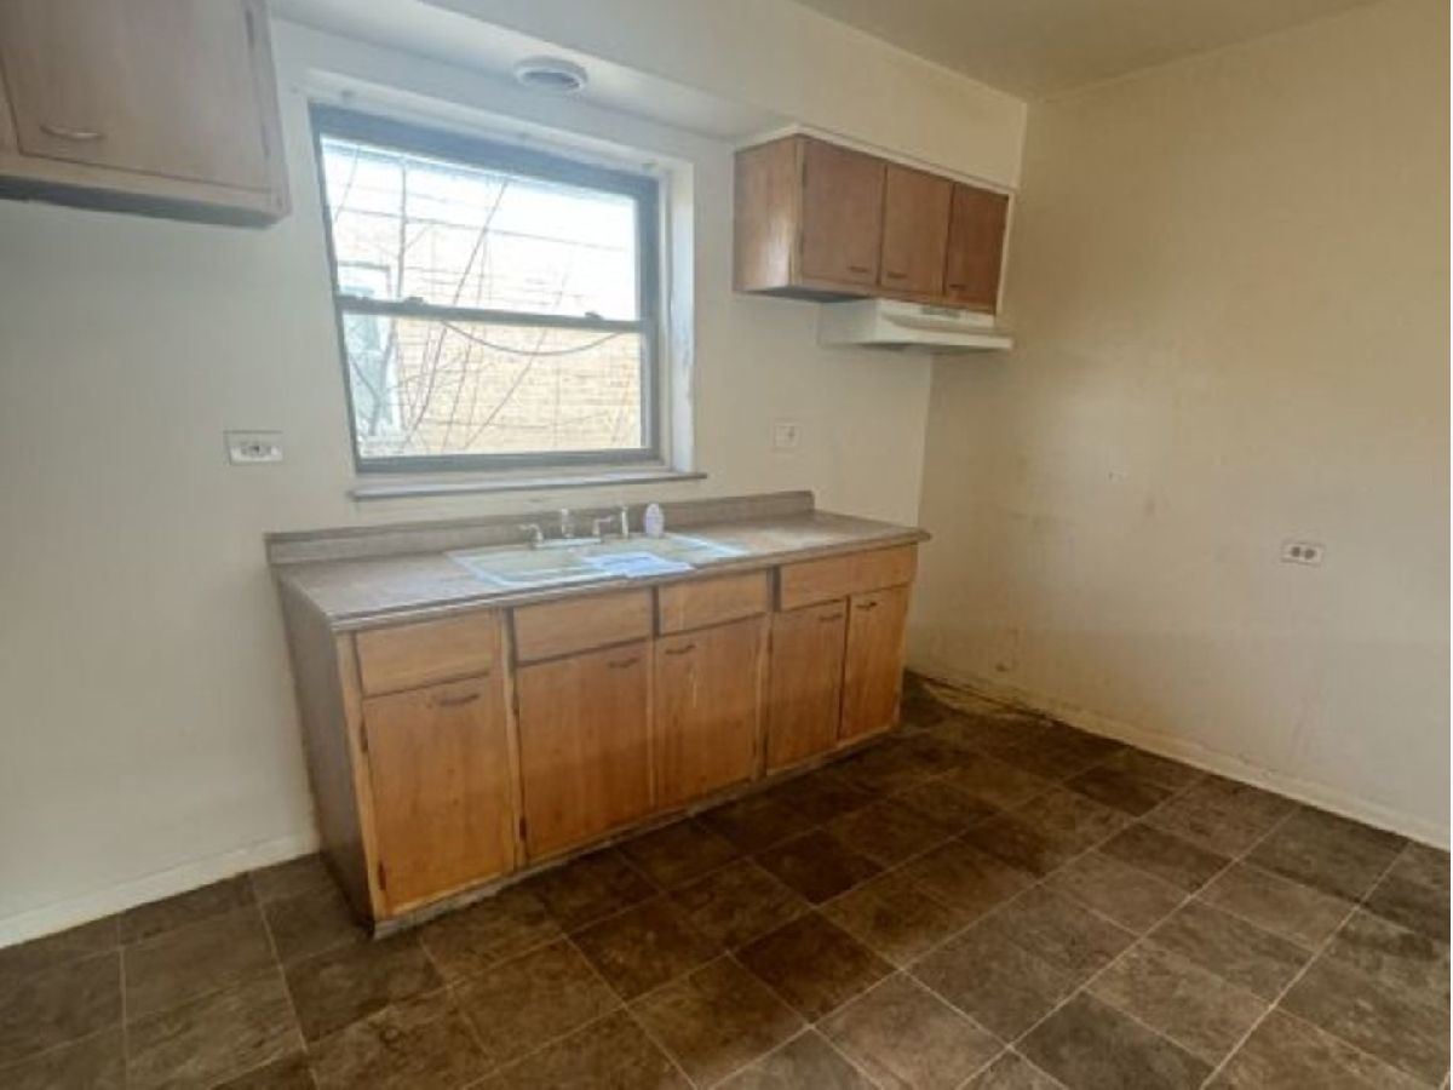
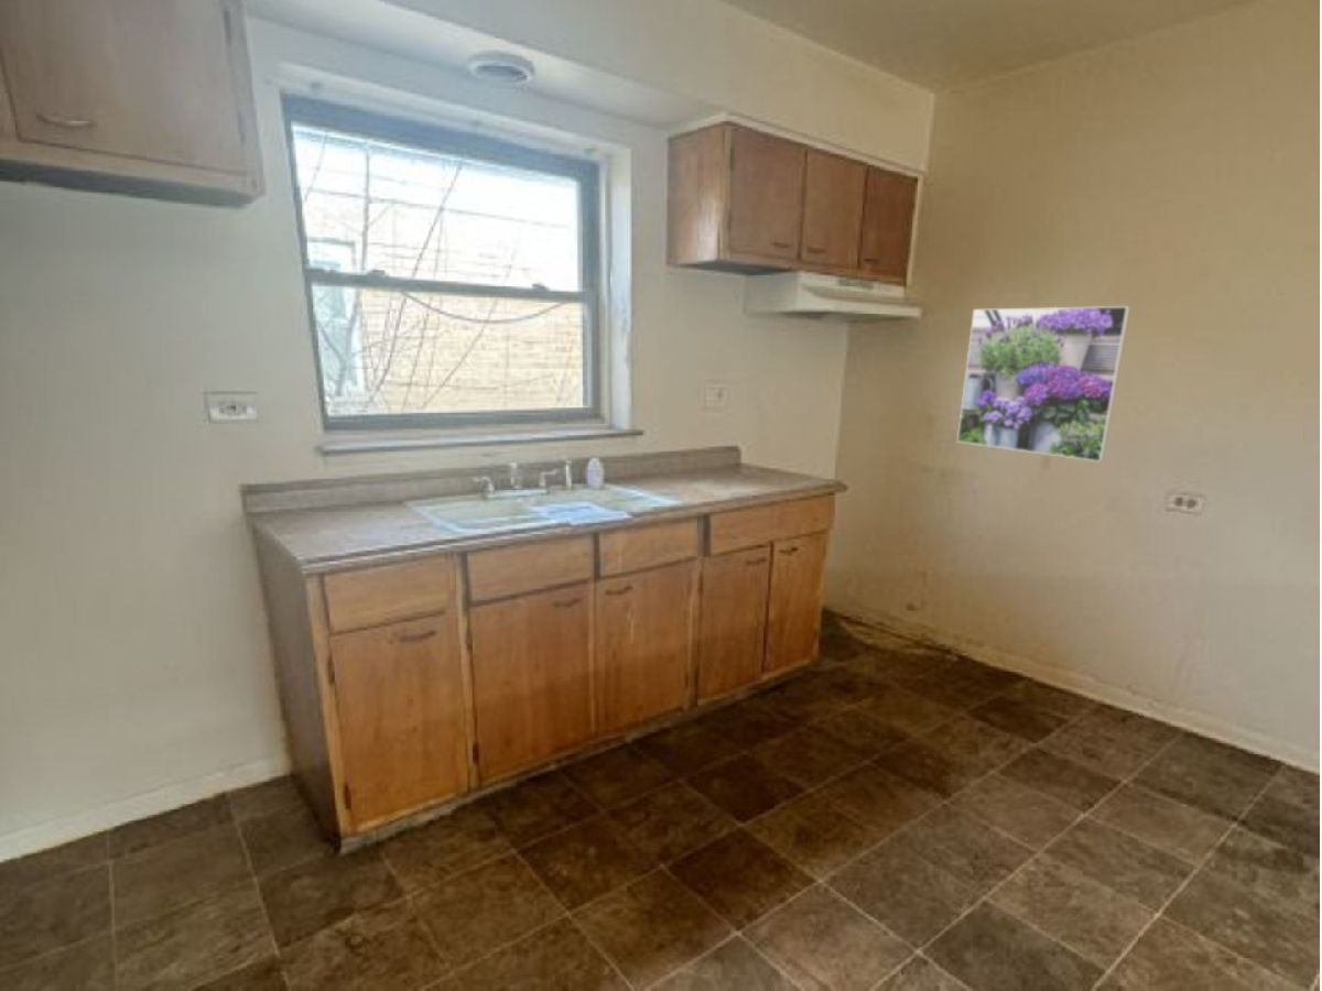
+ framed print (1034, 381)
